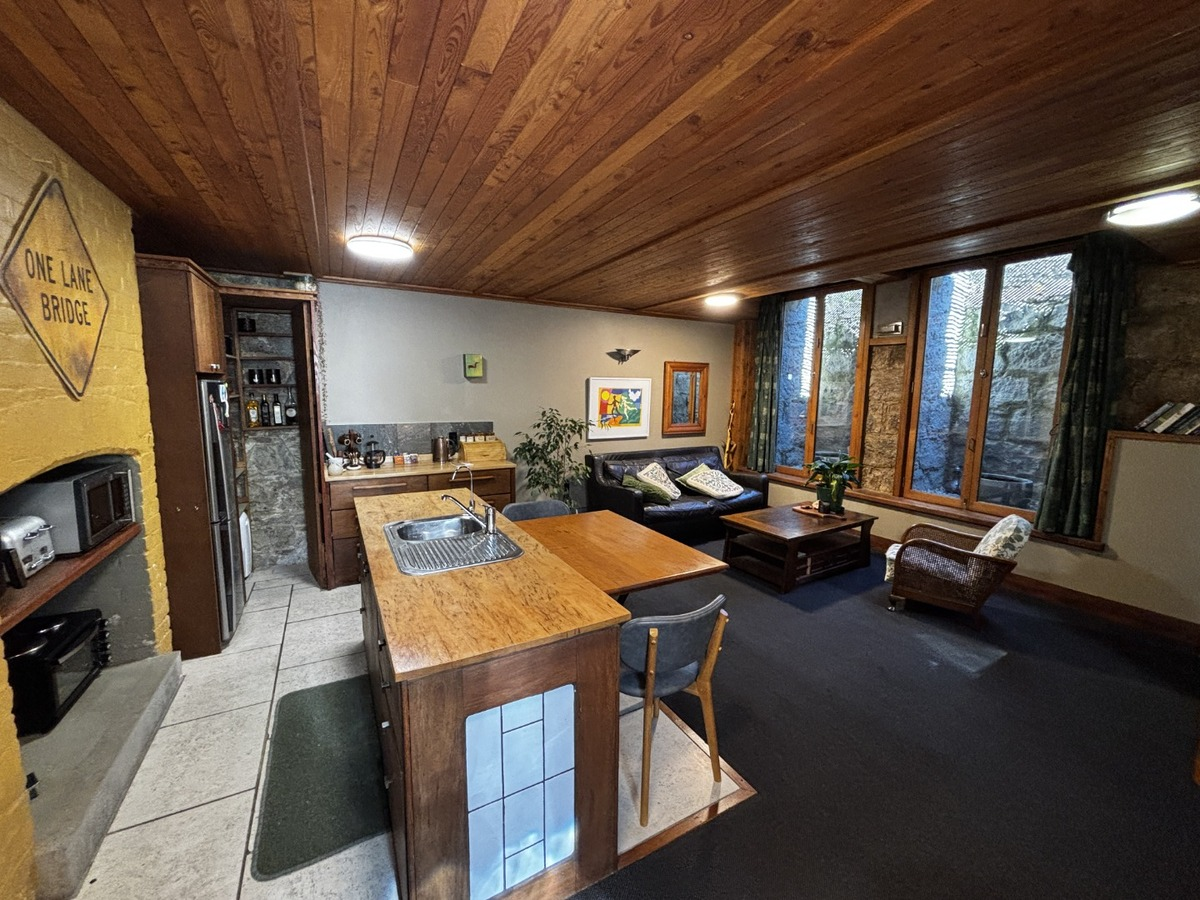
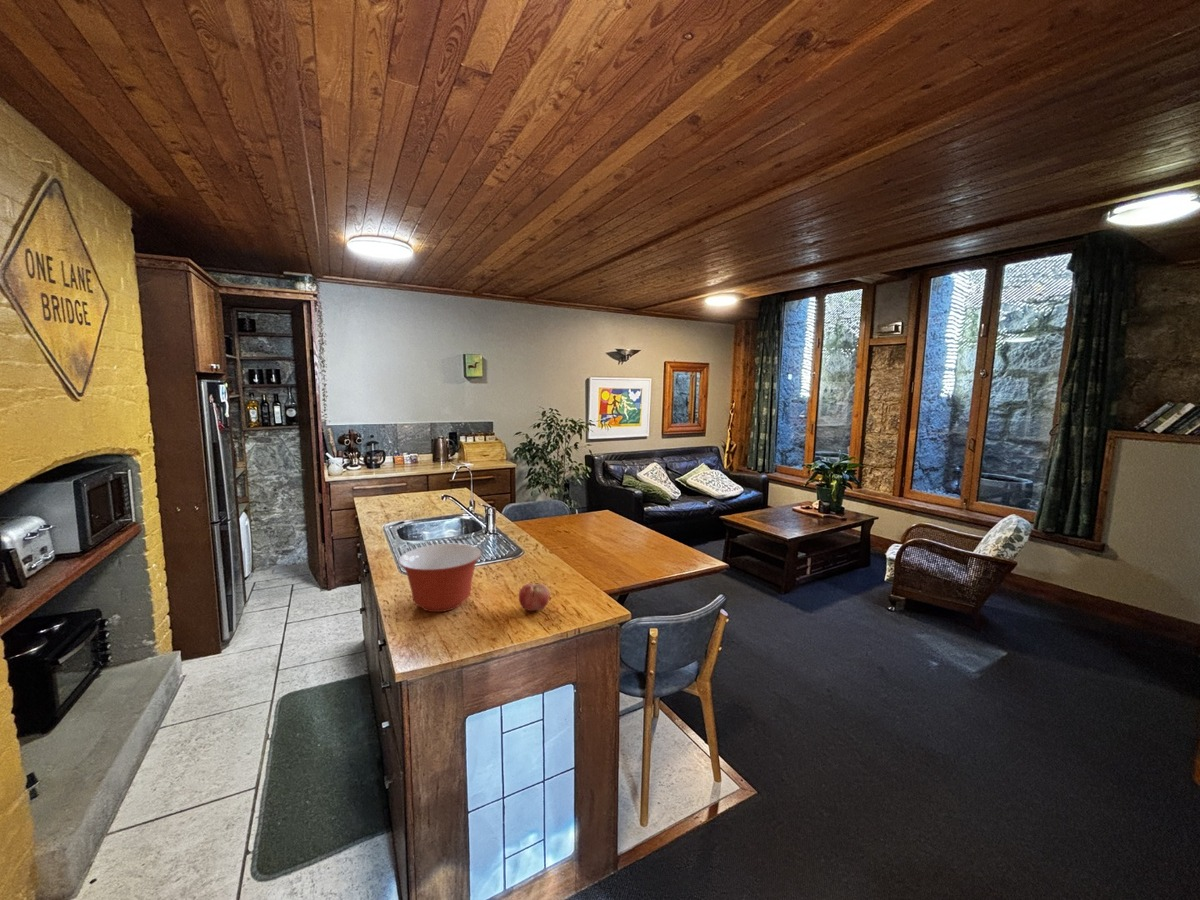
+ mixing bowl (441, 579)
+ fruit (534, 596)
